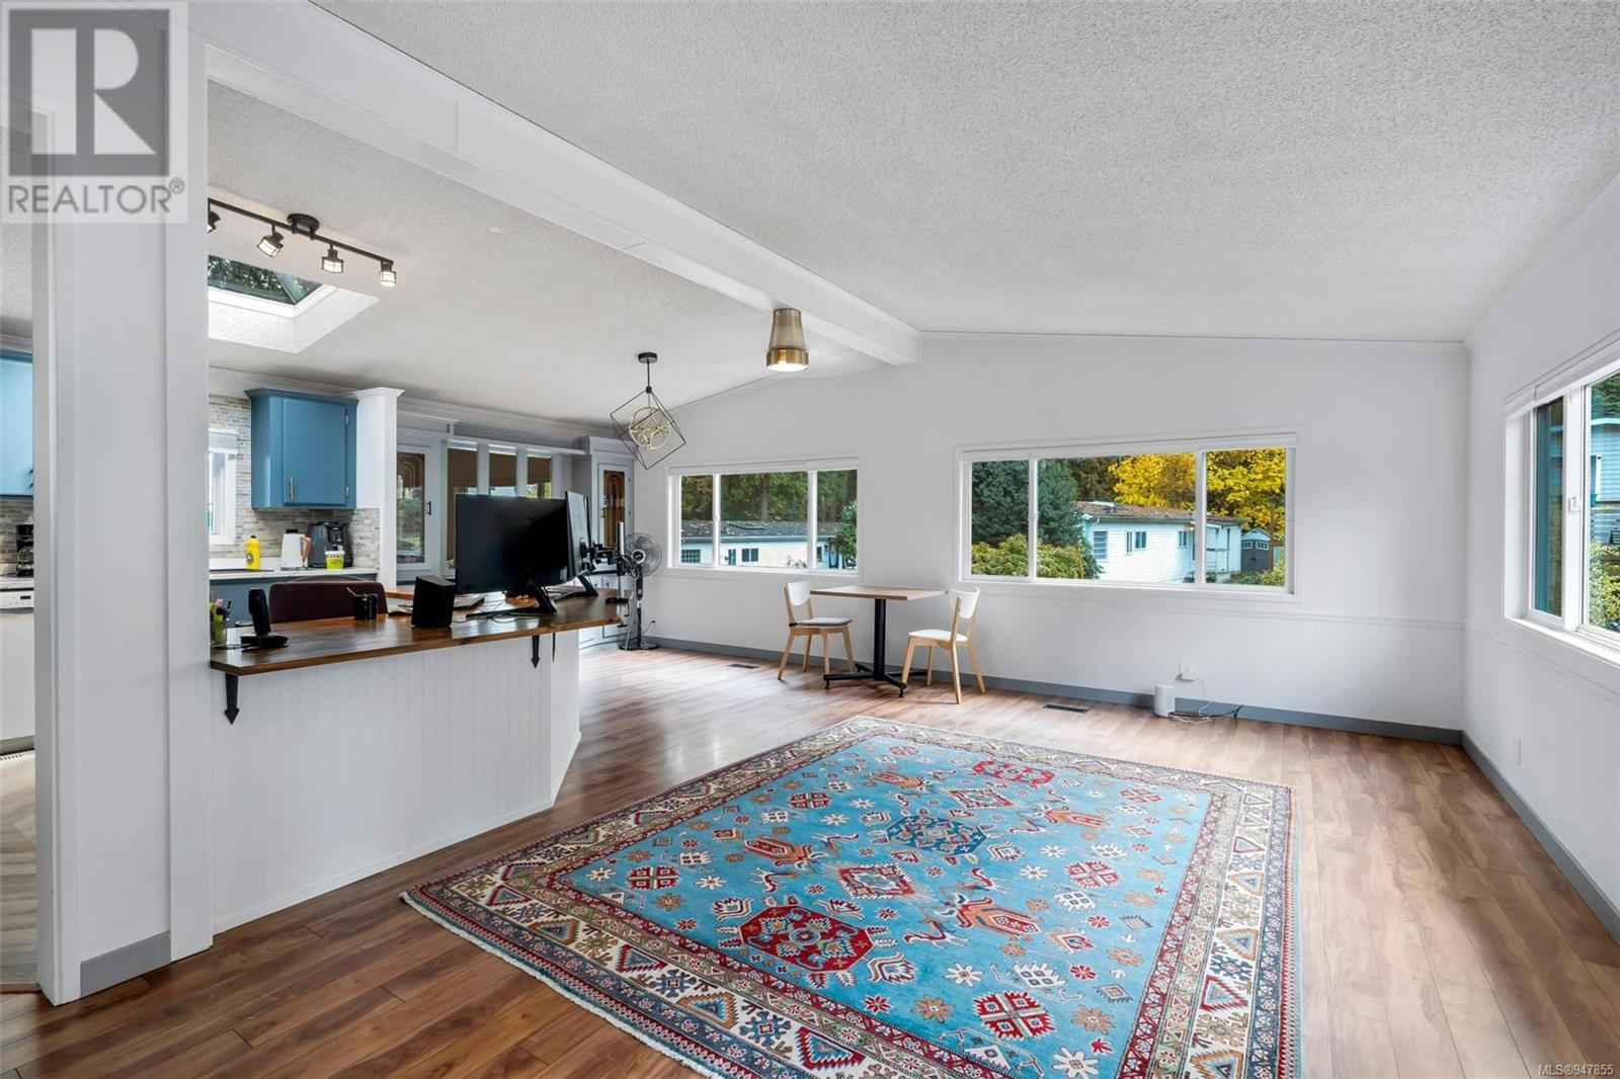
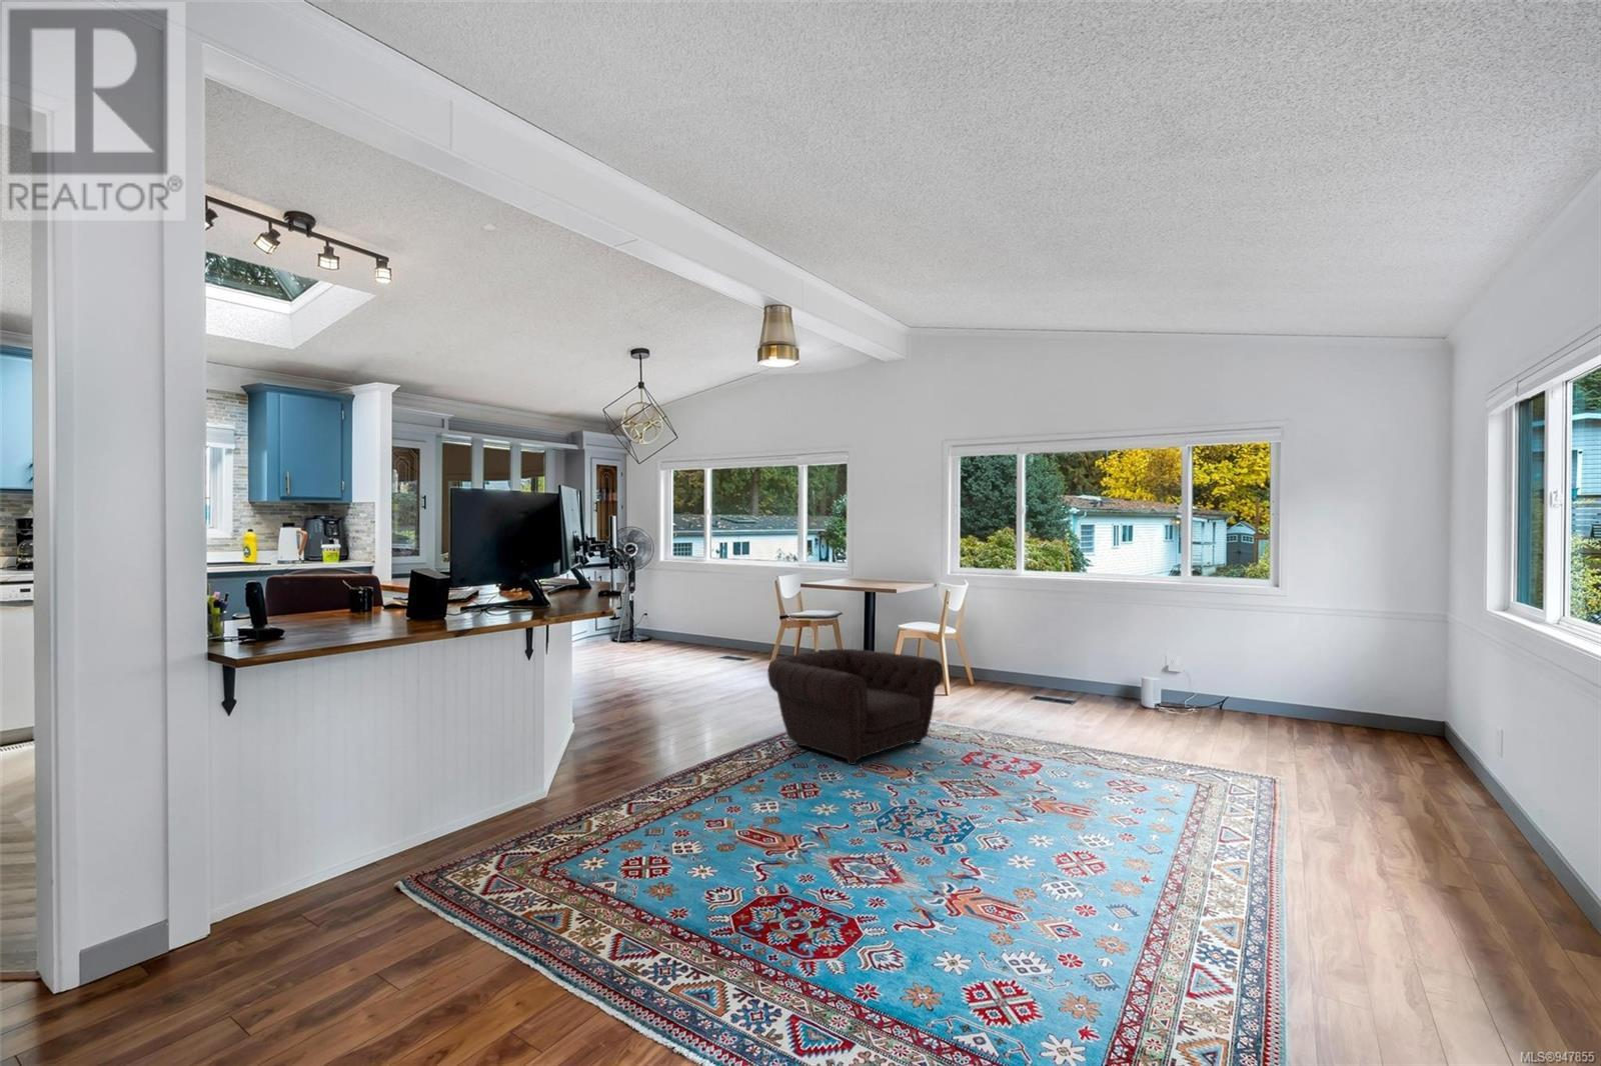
+ armchair (845, 700)
